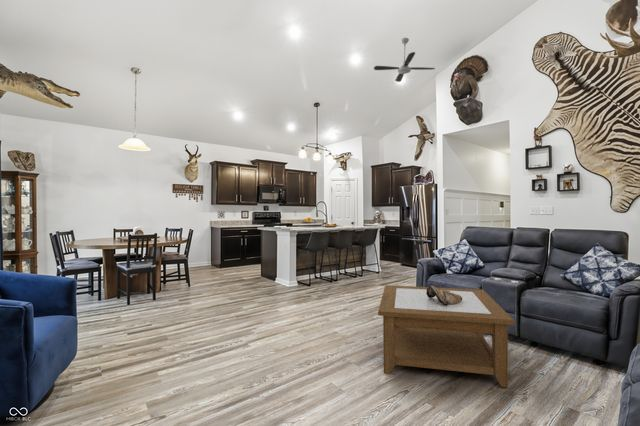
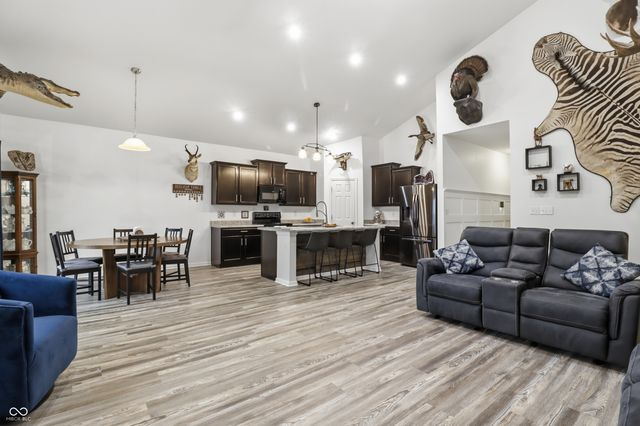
- animal skull (445, 293)
- coffee table (437, 327)
- ceiling fan (404, 55)
